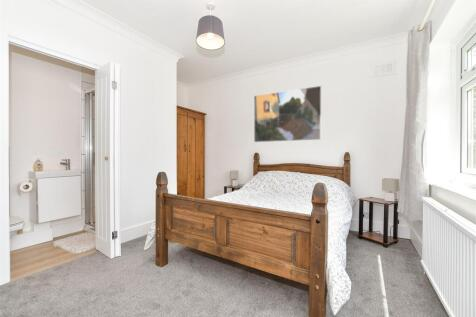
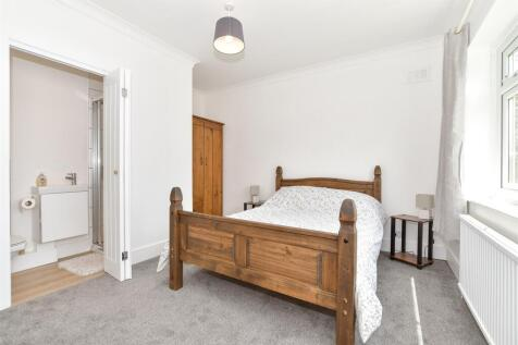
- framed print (285, 116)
